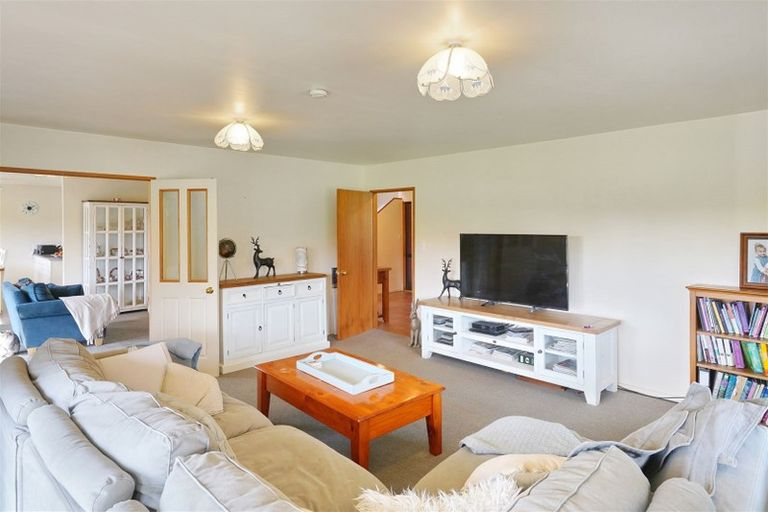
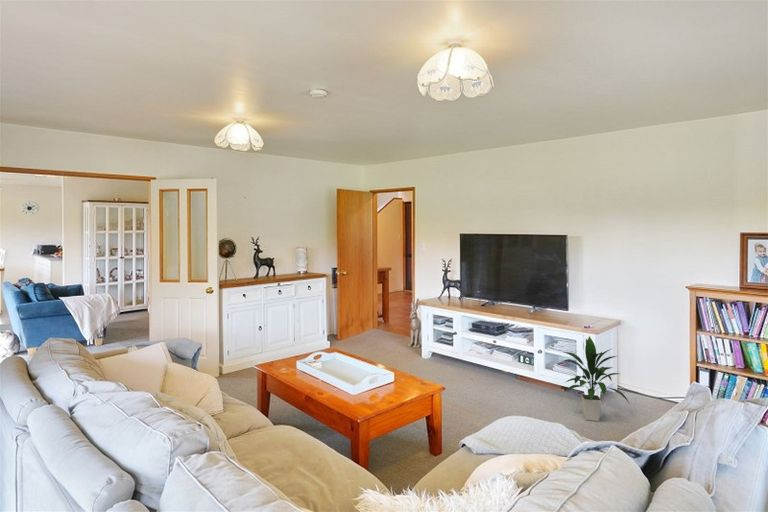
+ indoor plant (593, 379)
